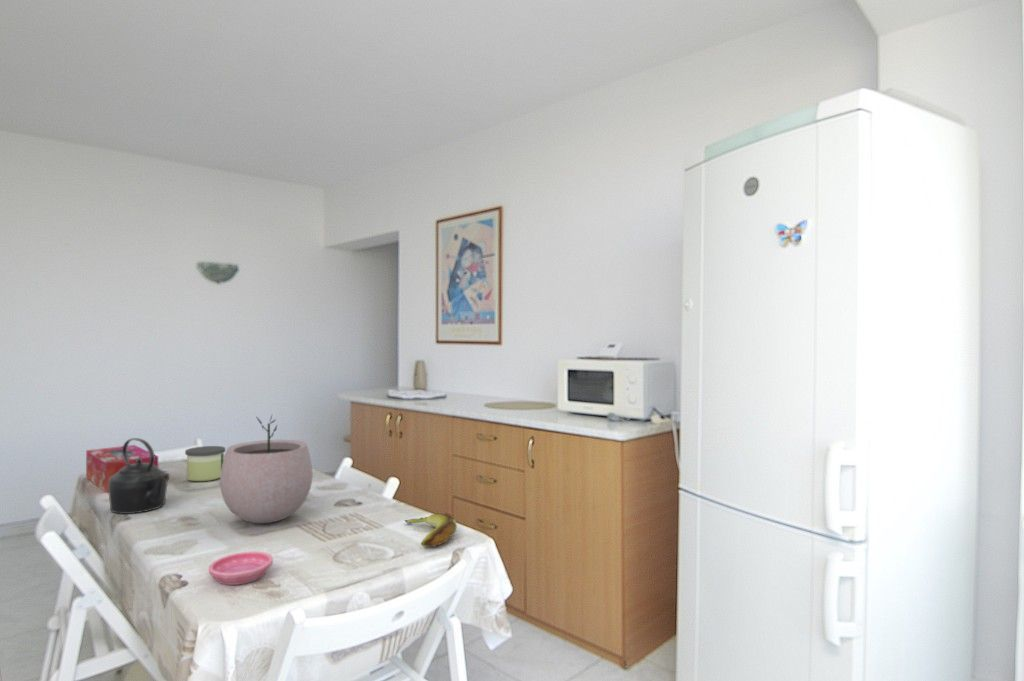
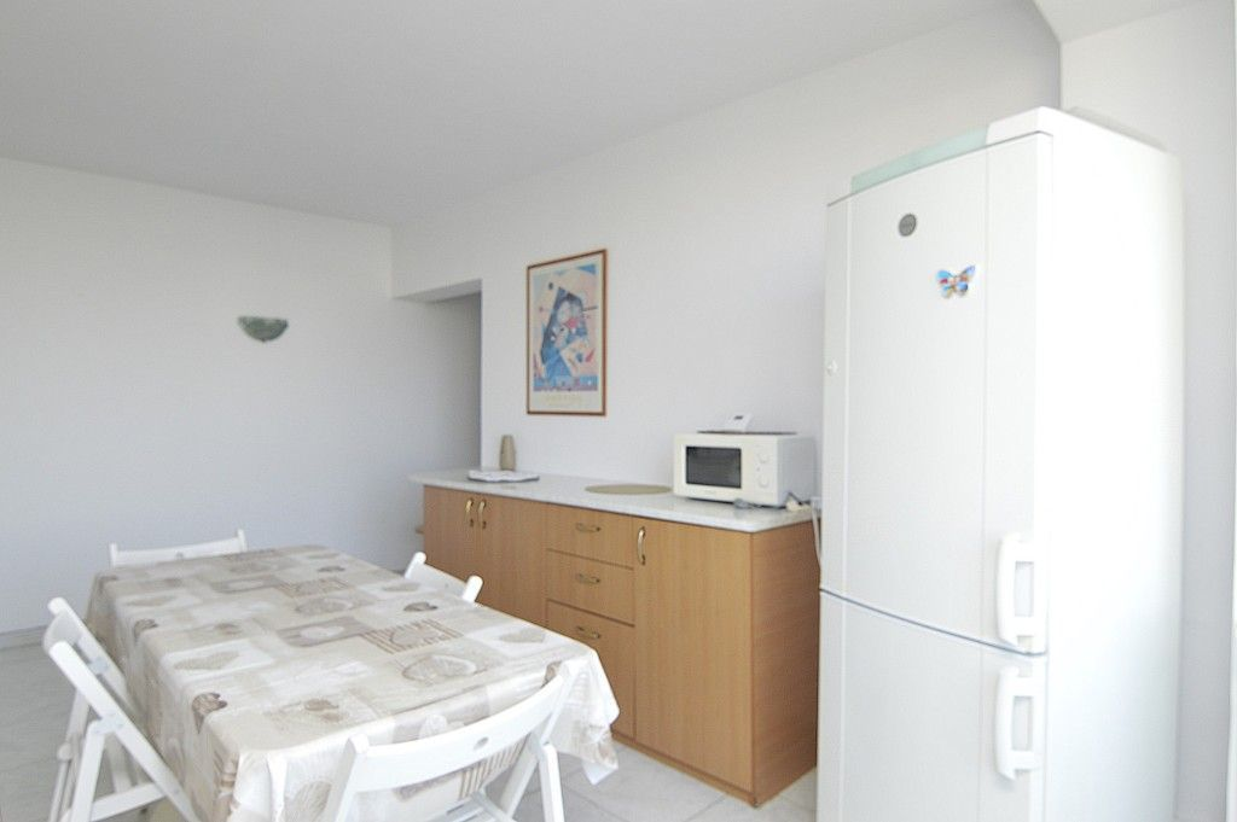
- kettle (145, 474)
- banana (425, 522)
- saucer (241, 568)
- plant pot (267, 466)
- candle (205, 463)
- tissue box (121, 467)
